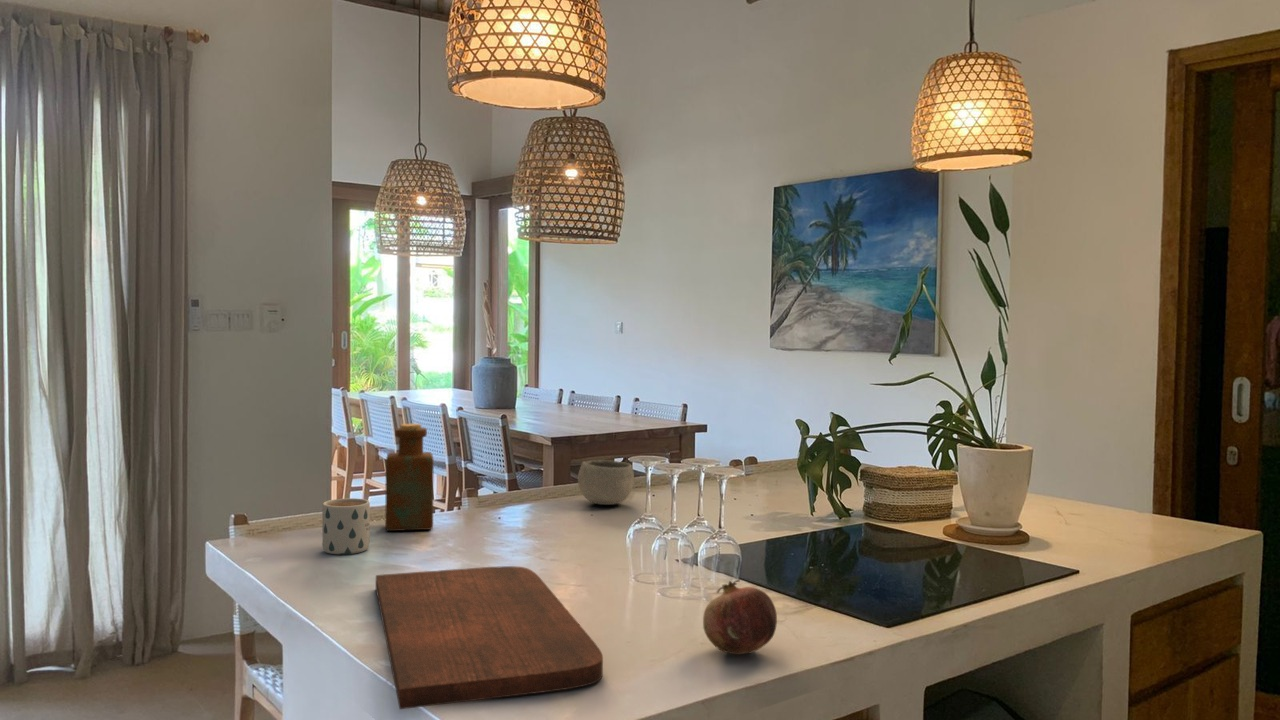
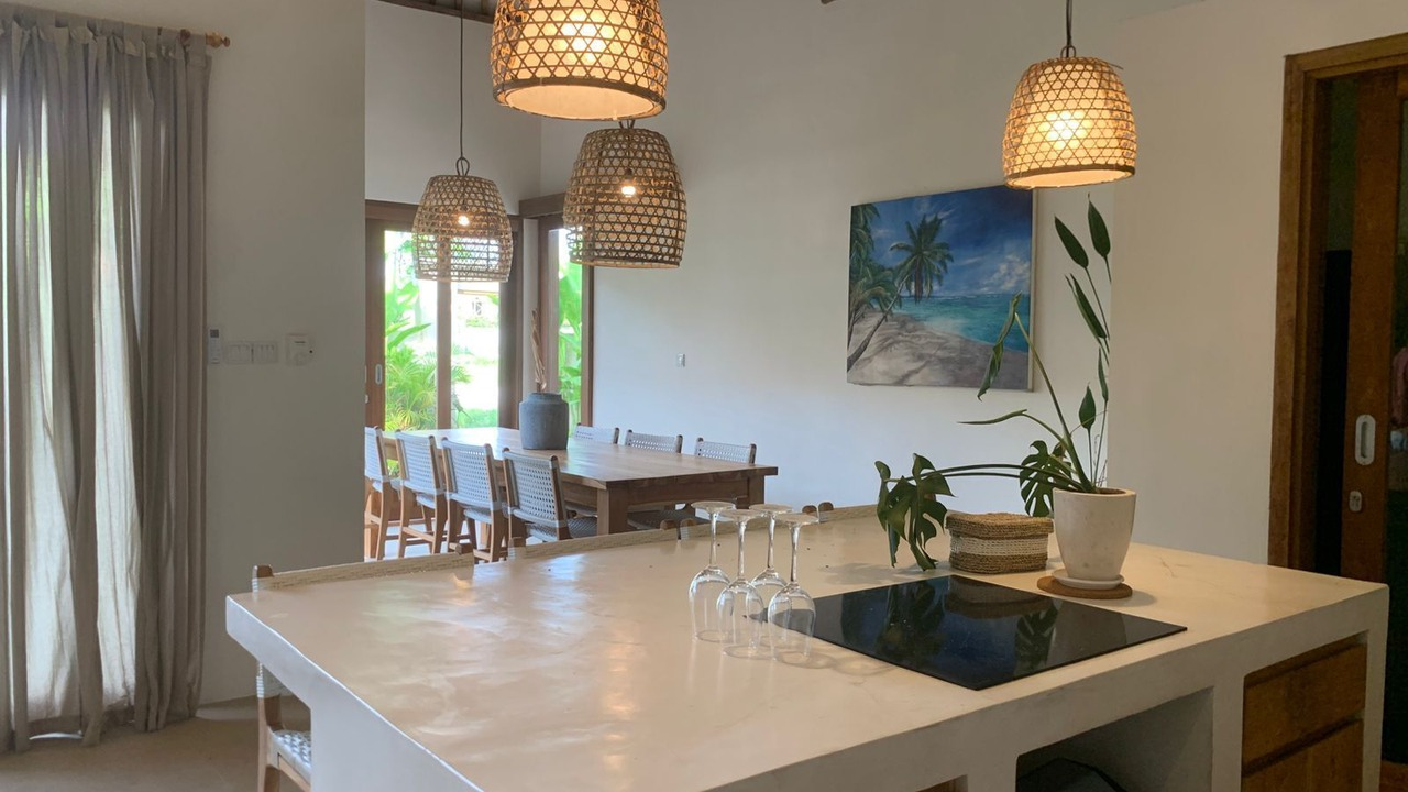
- mug (346, 524)
- fruit (740, 615)
- bottle (409, 476)
- cutting board (477, 621)
- bowl (605, 482)
